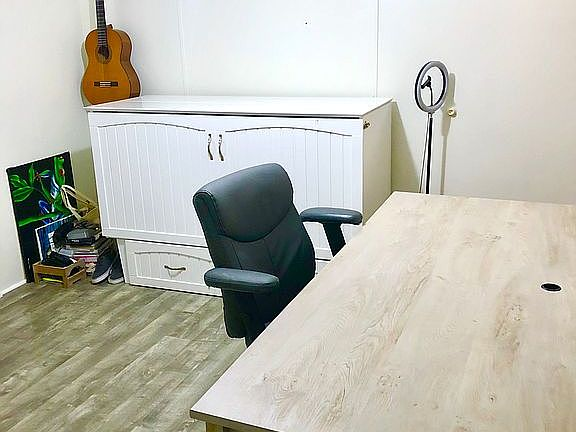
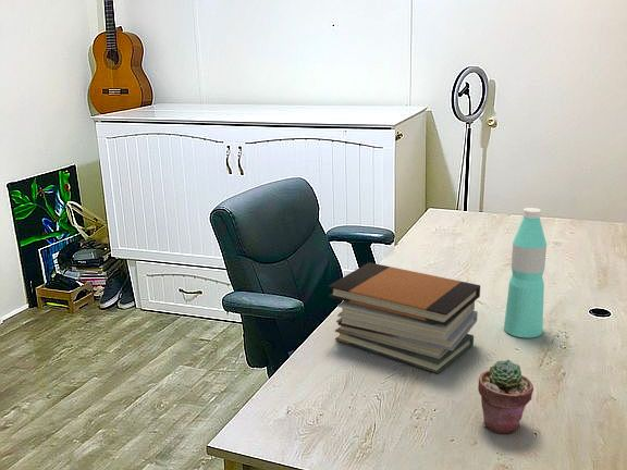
+ water bottle (527, 271)
+ book stack (405, 314)
+ potted succulent (504, 394)
